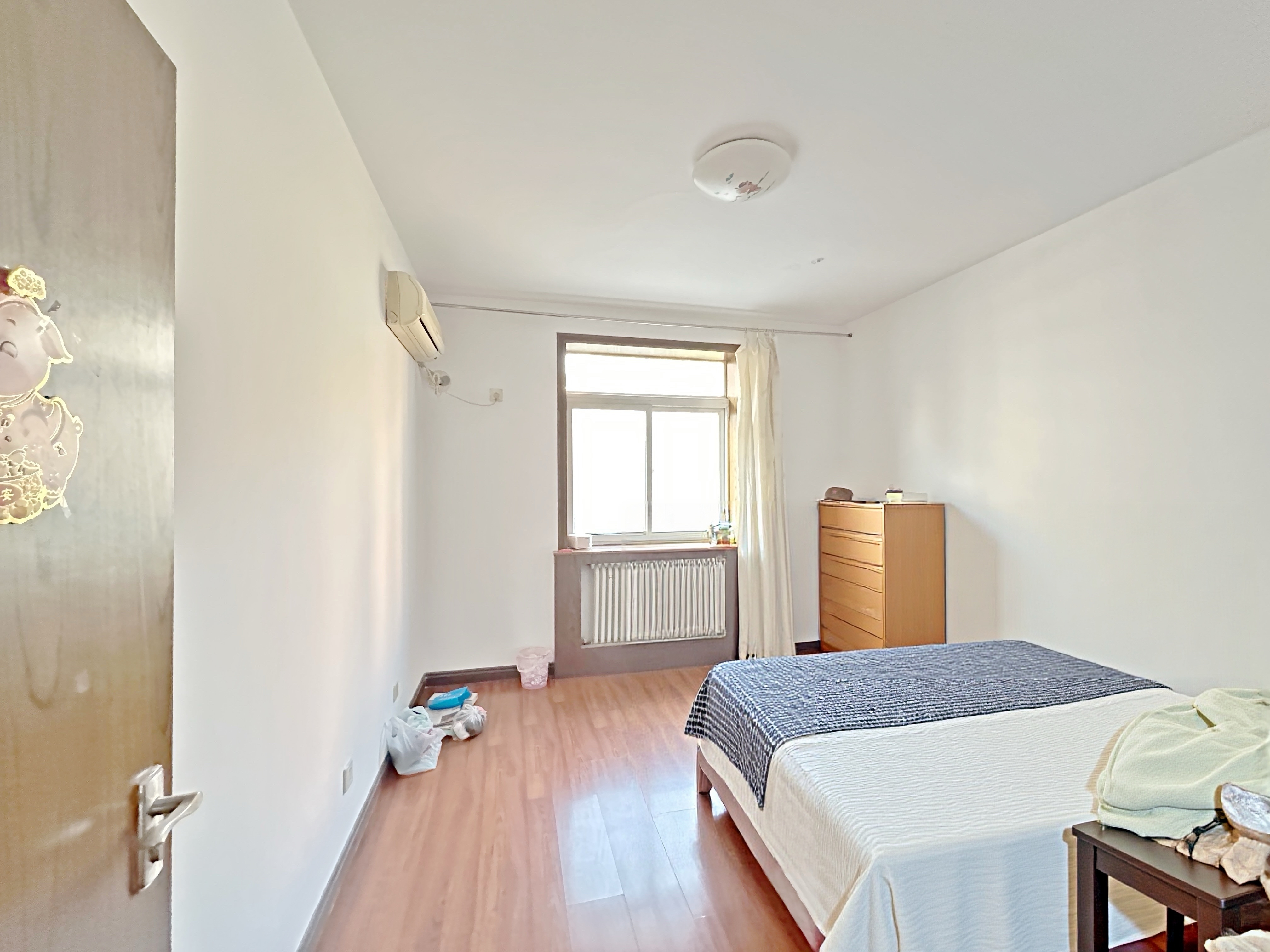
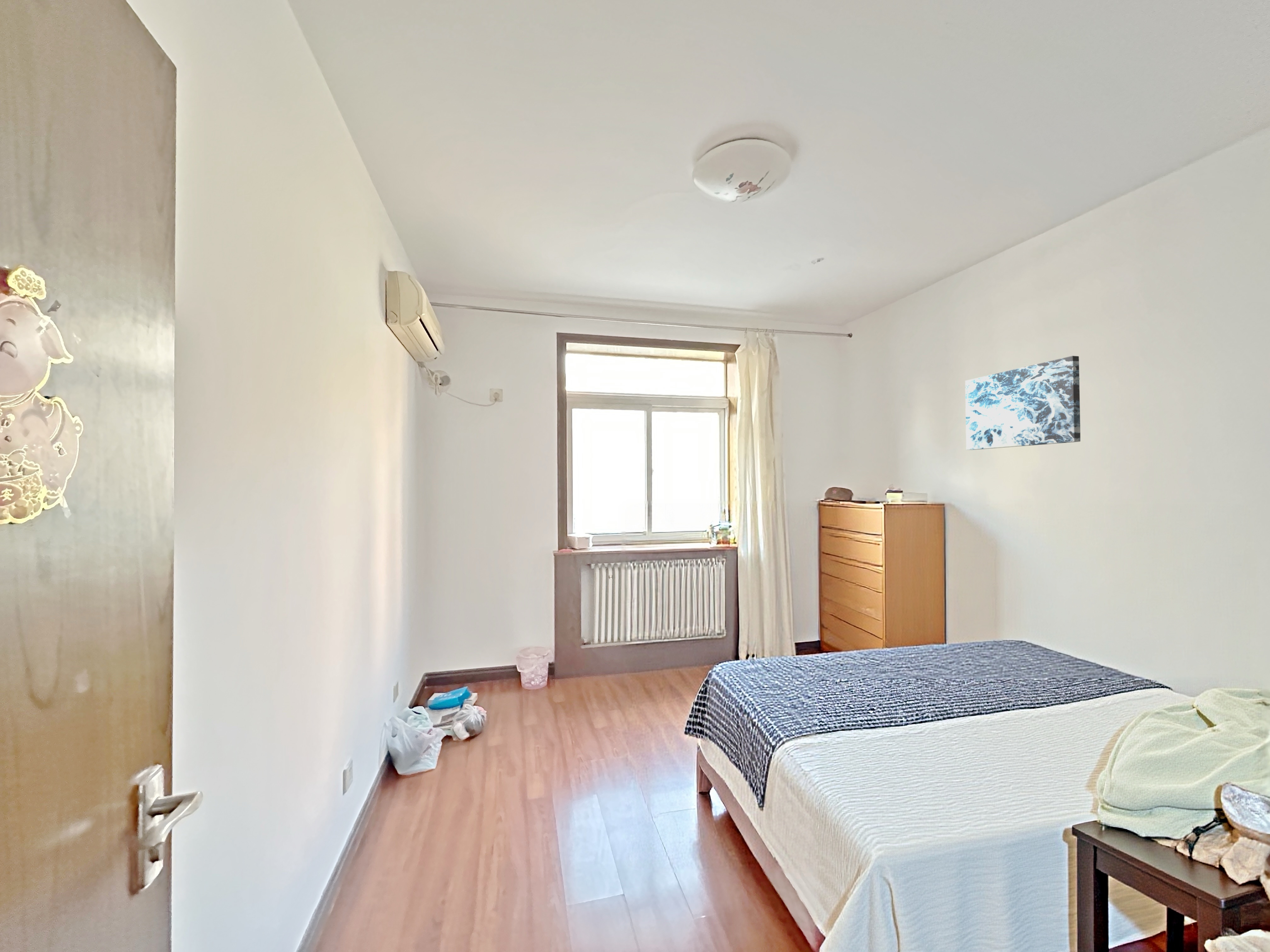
+ wall art (1017, 408)
